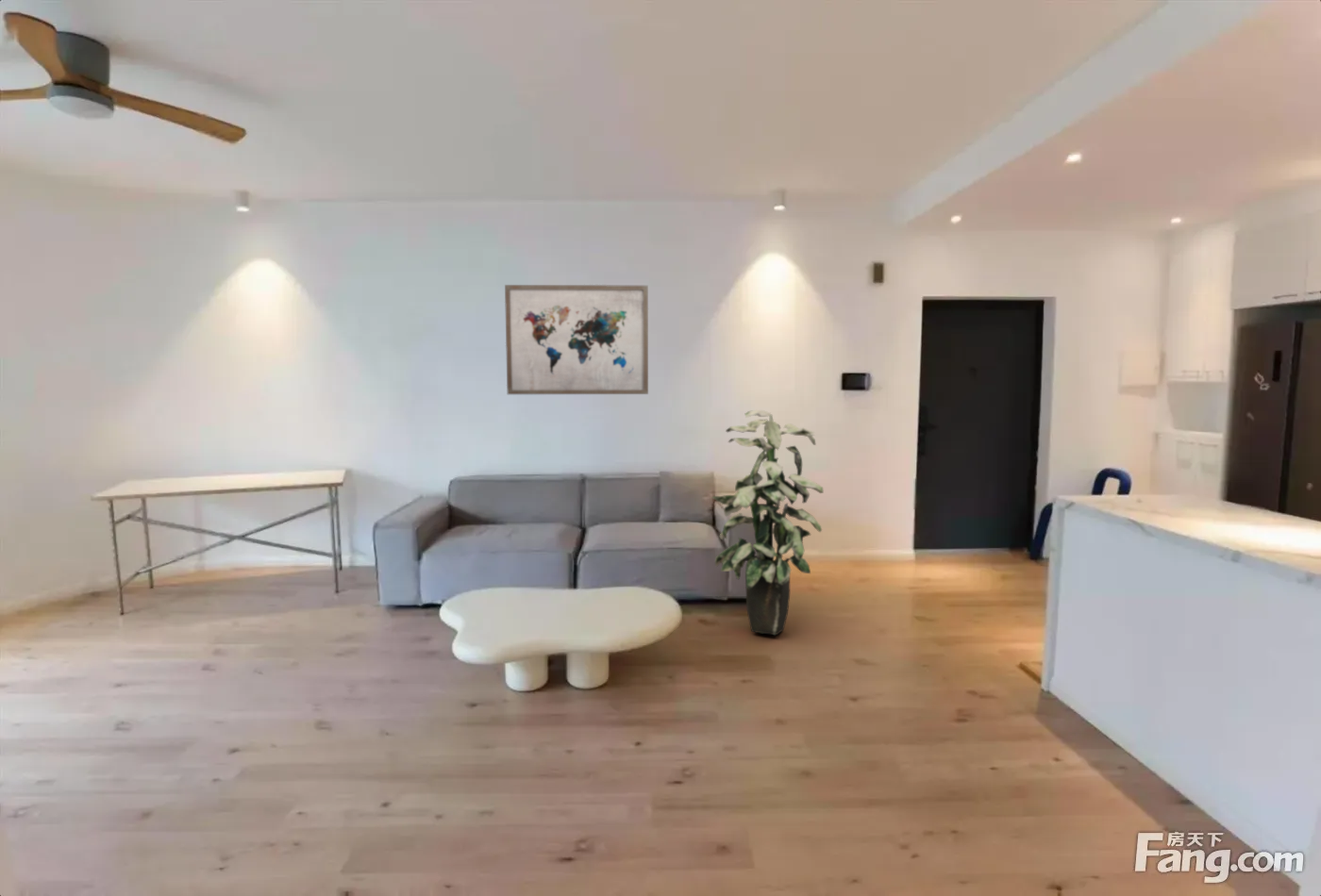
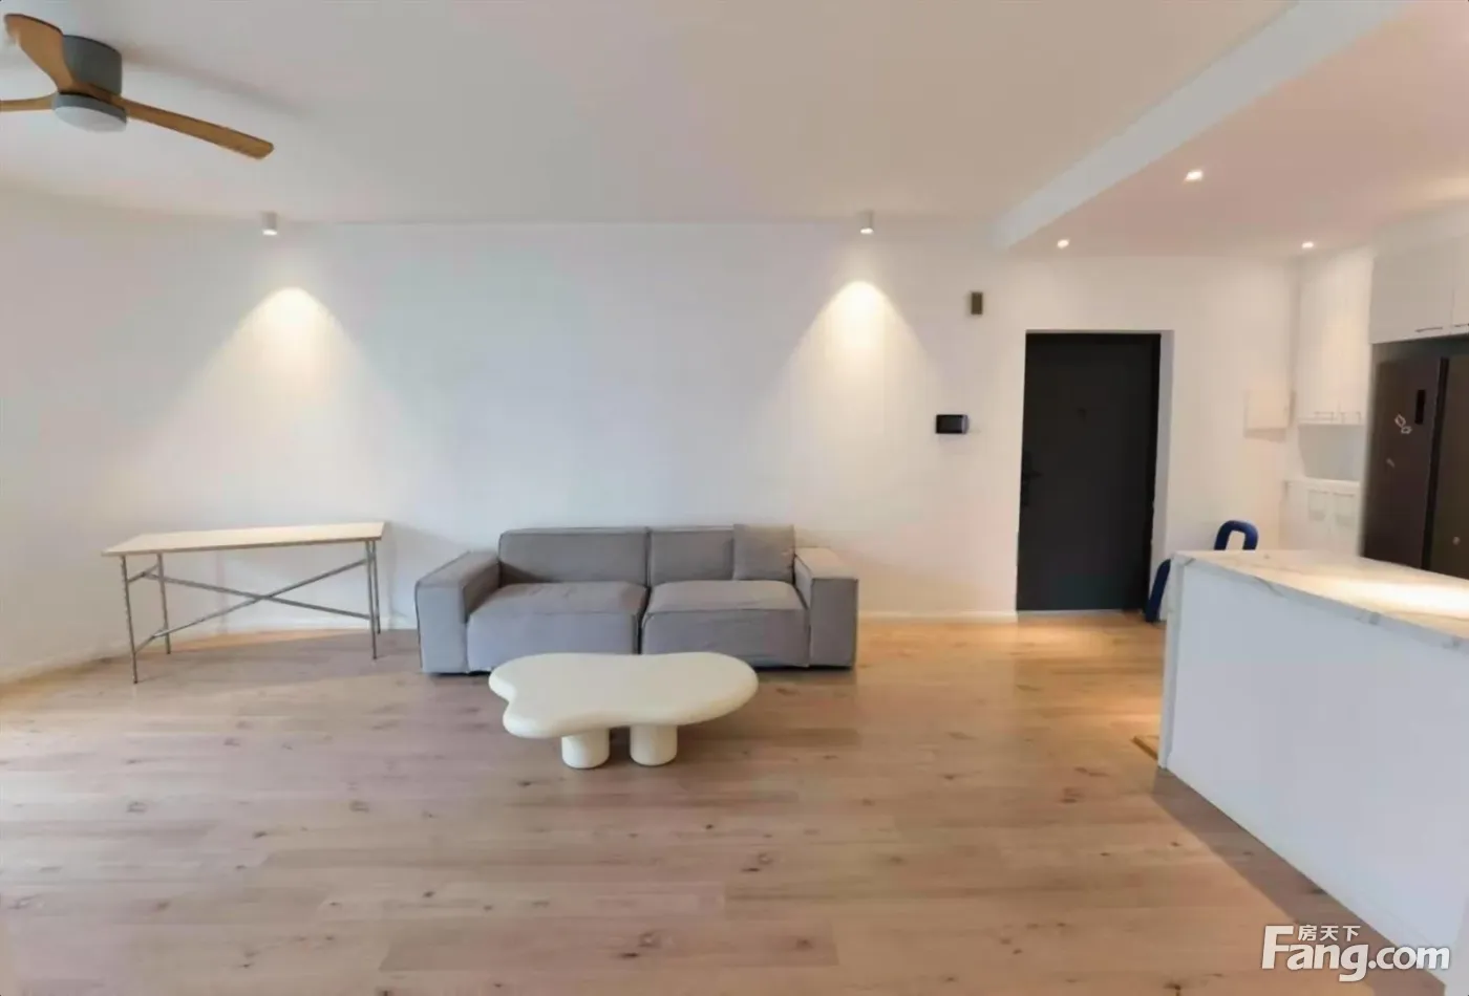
- indoor plant (763, 520)
- wall art (577, 340)
